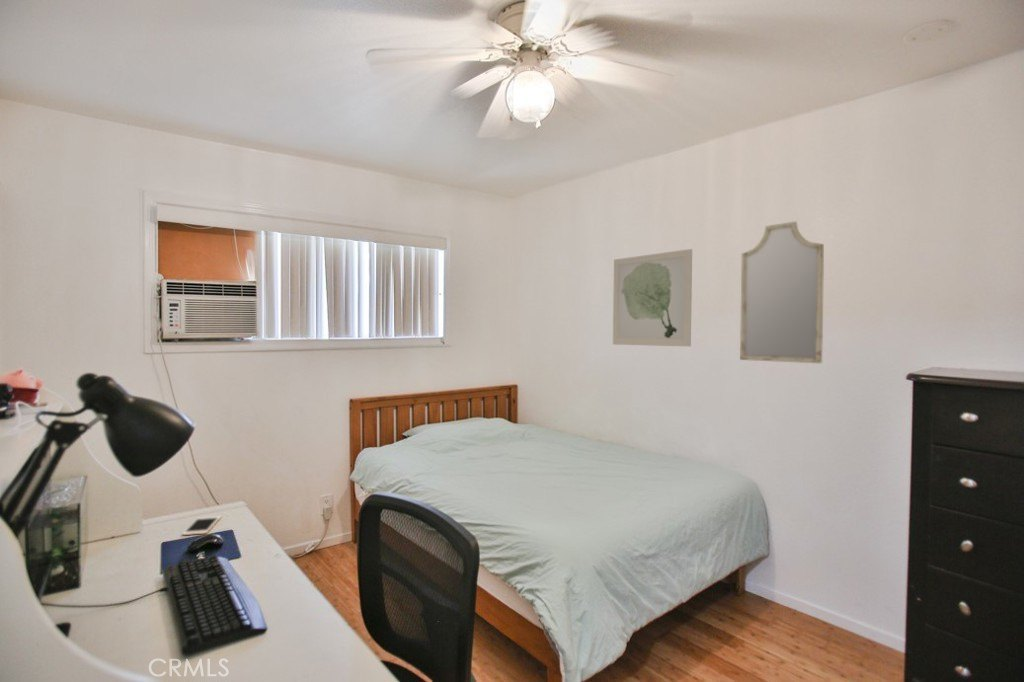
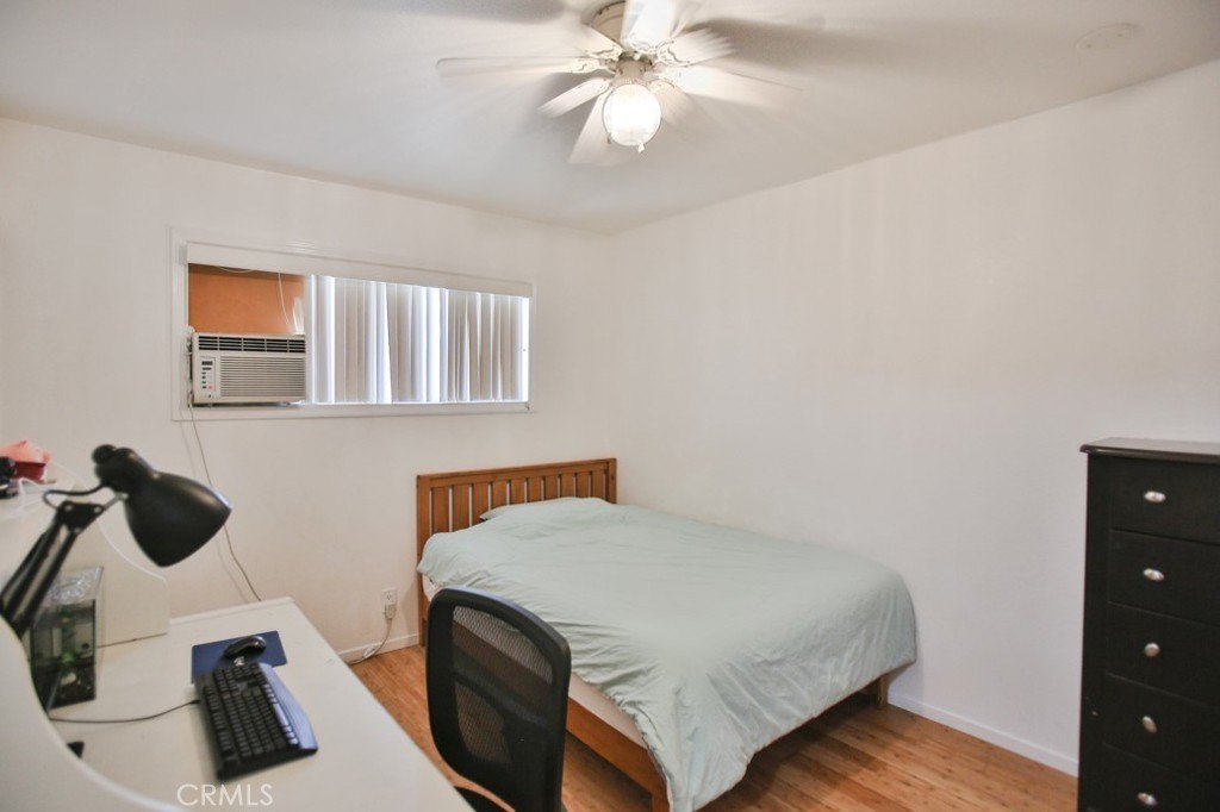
- cell phone (202, 525)
- wall art (649, 300)
- home mirror (779, 292)
